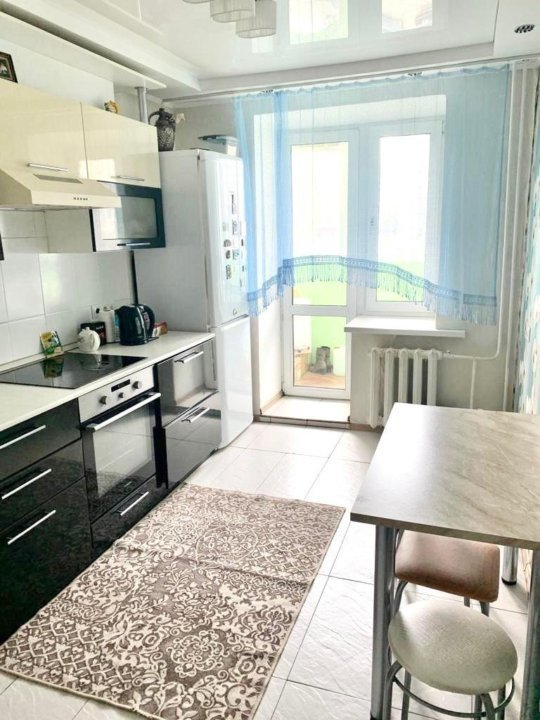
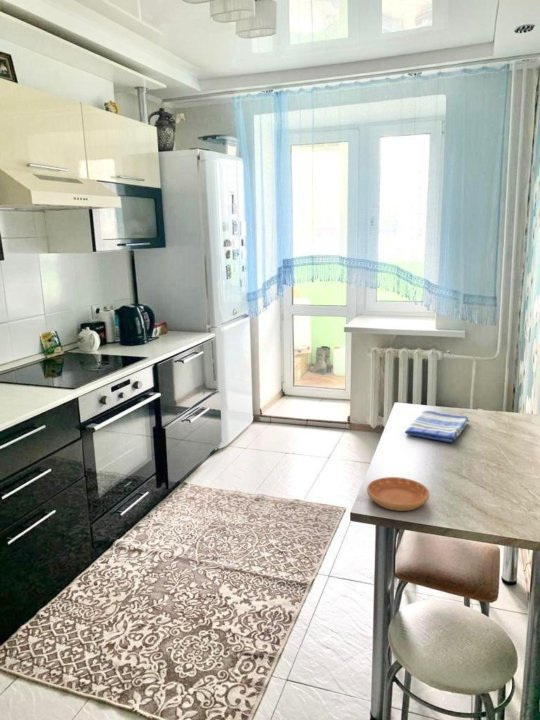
+ saucer (397, 494)
+ dish towel (437, 425)
